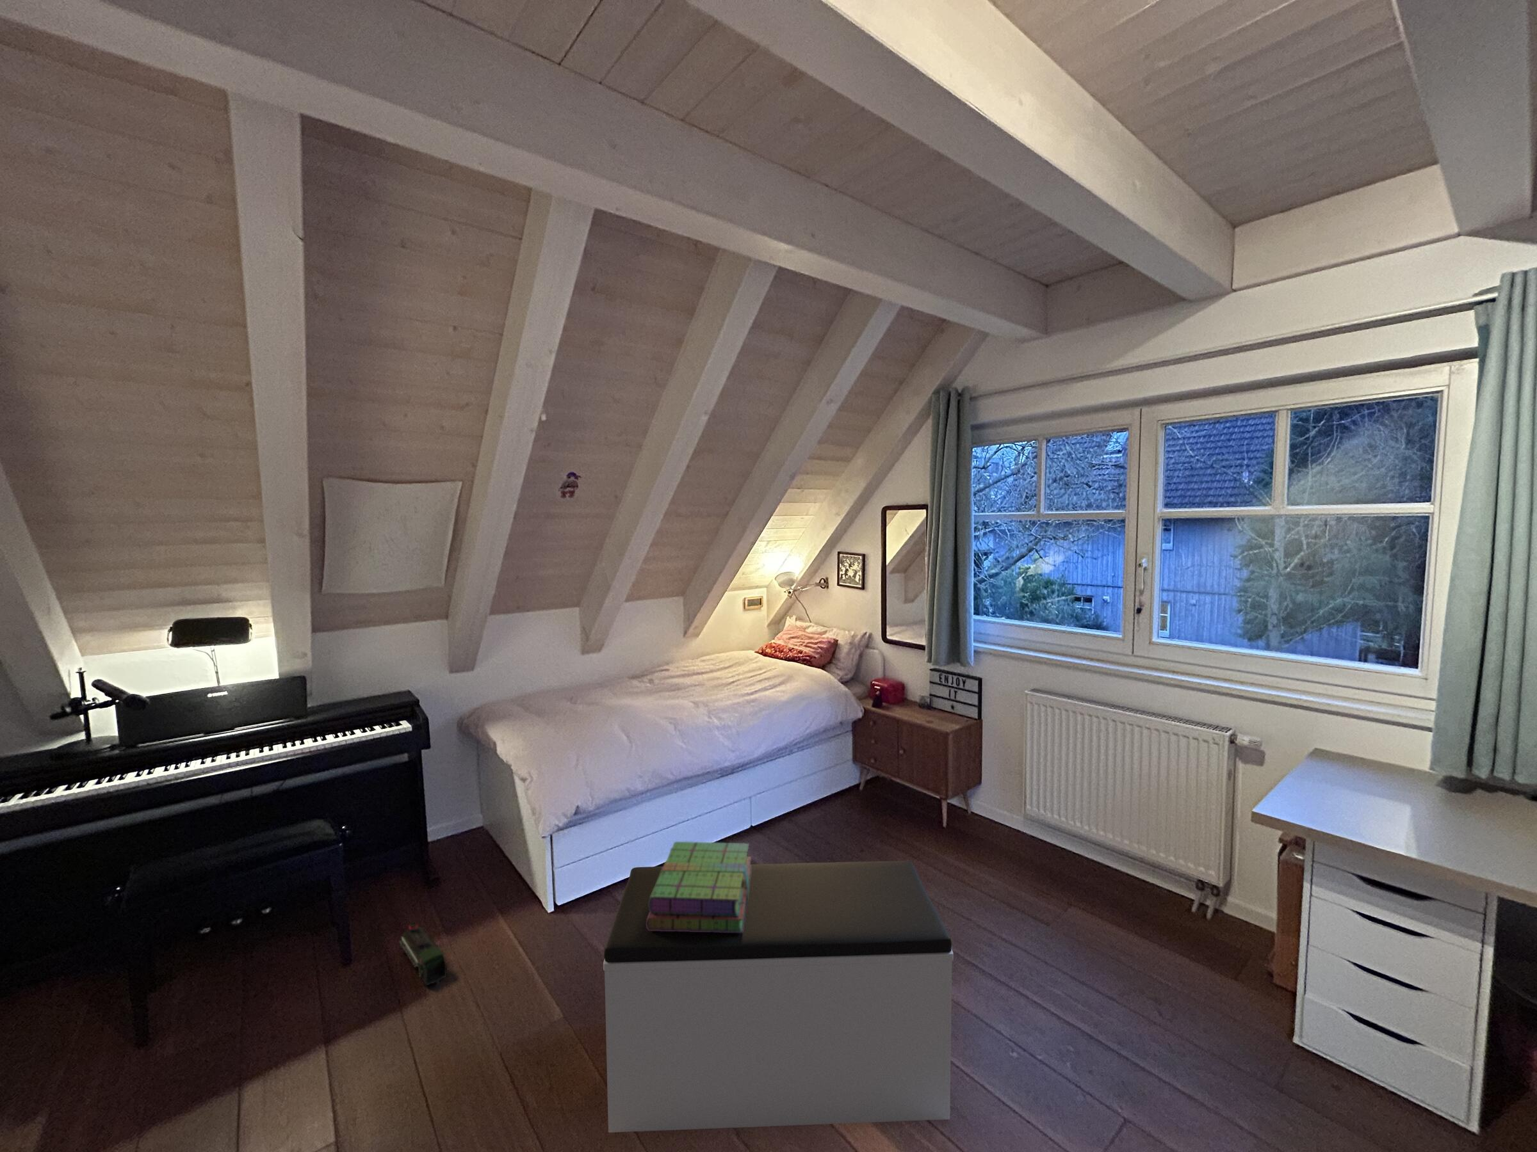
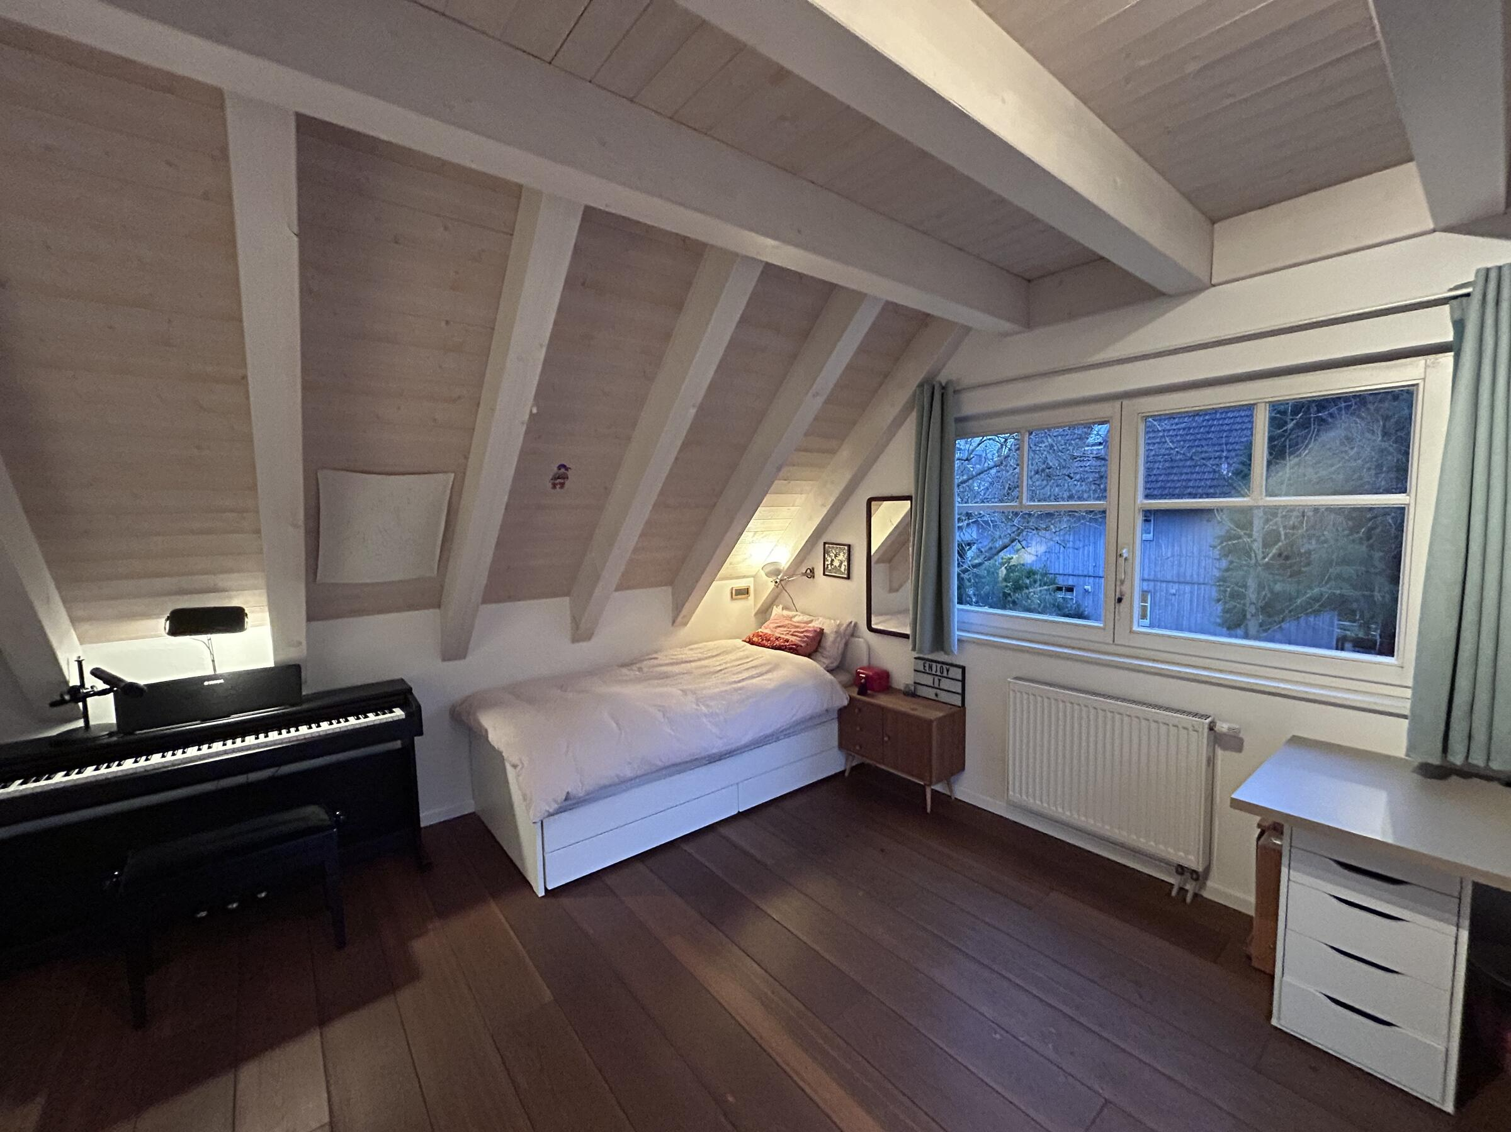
- stack of books (703, 882)
- bench (776, 980)
- toy train (422, 949)
